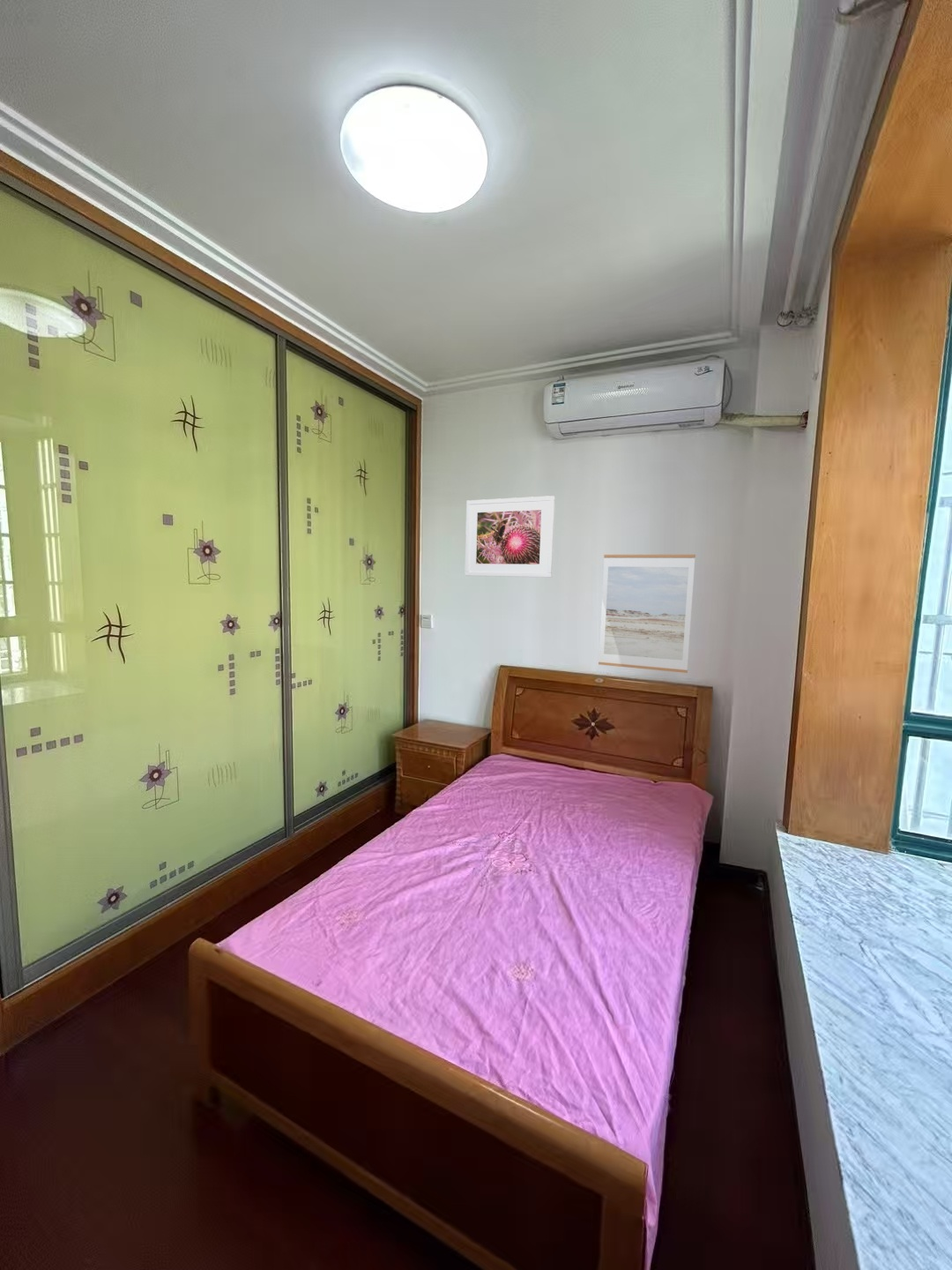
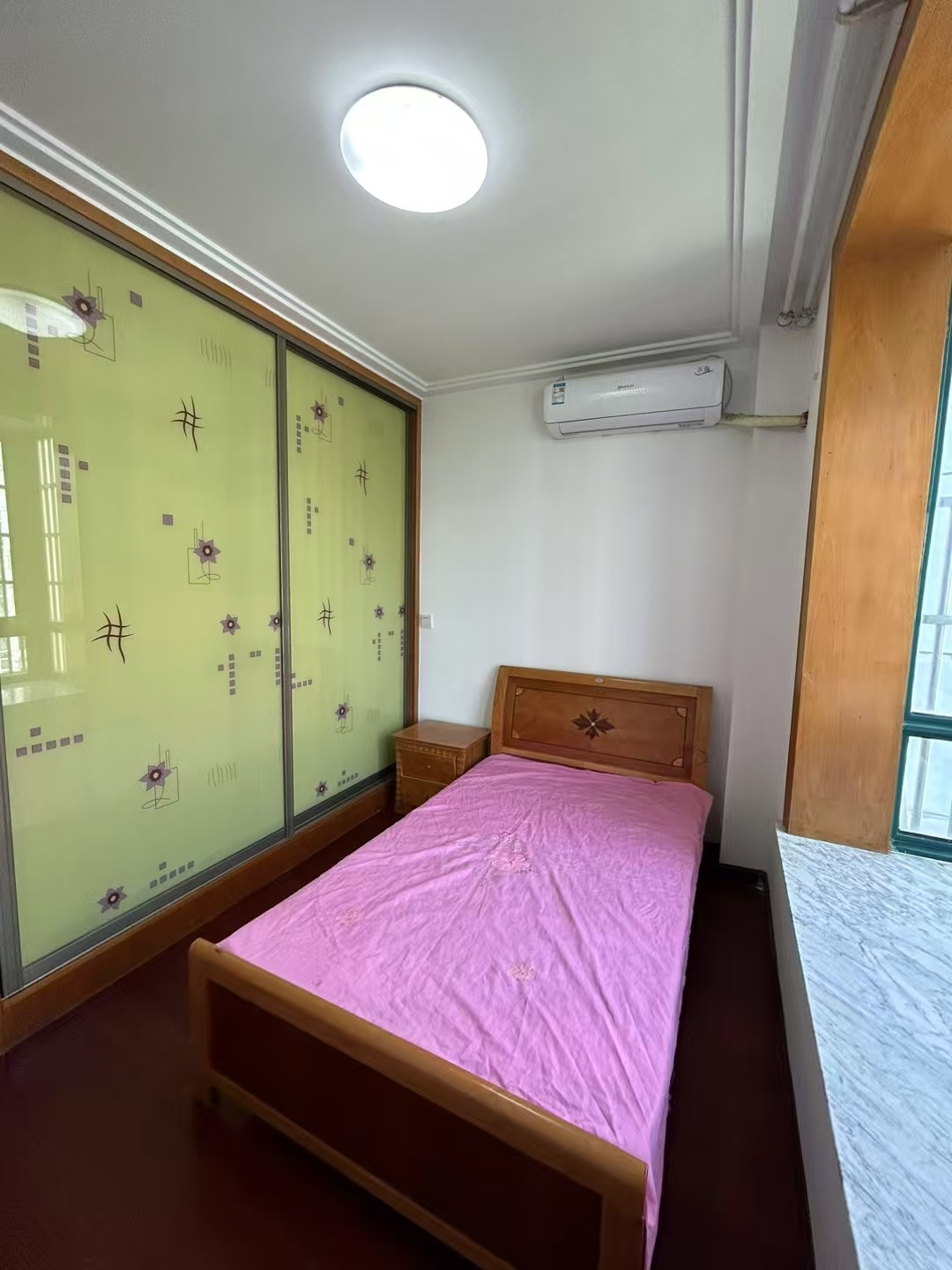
- wall art (644, 612)
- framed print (508, 537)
